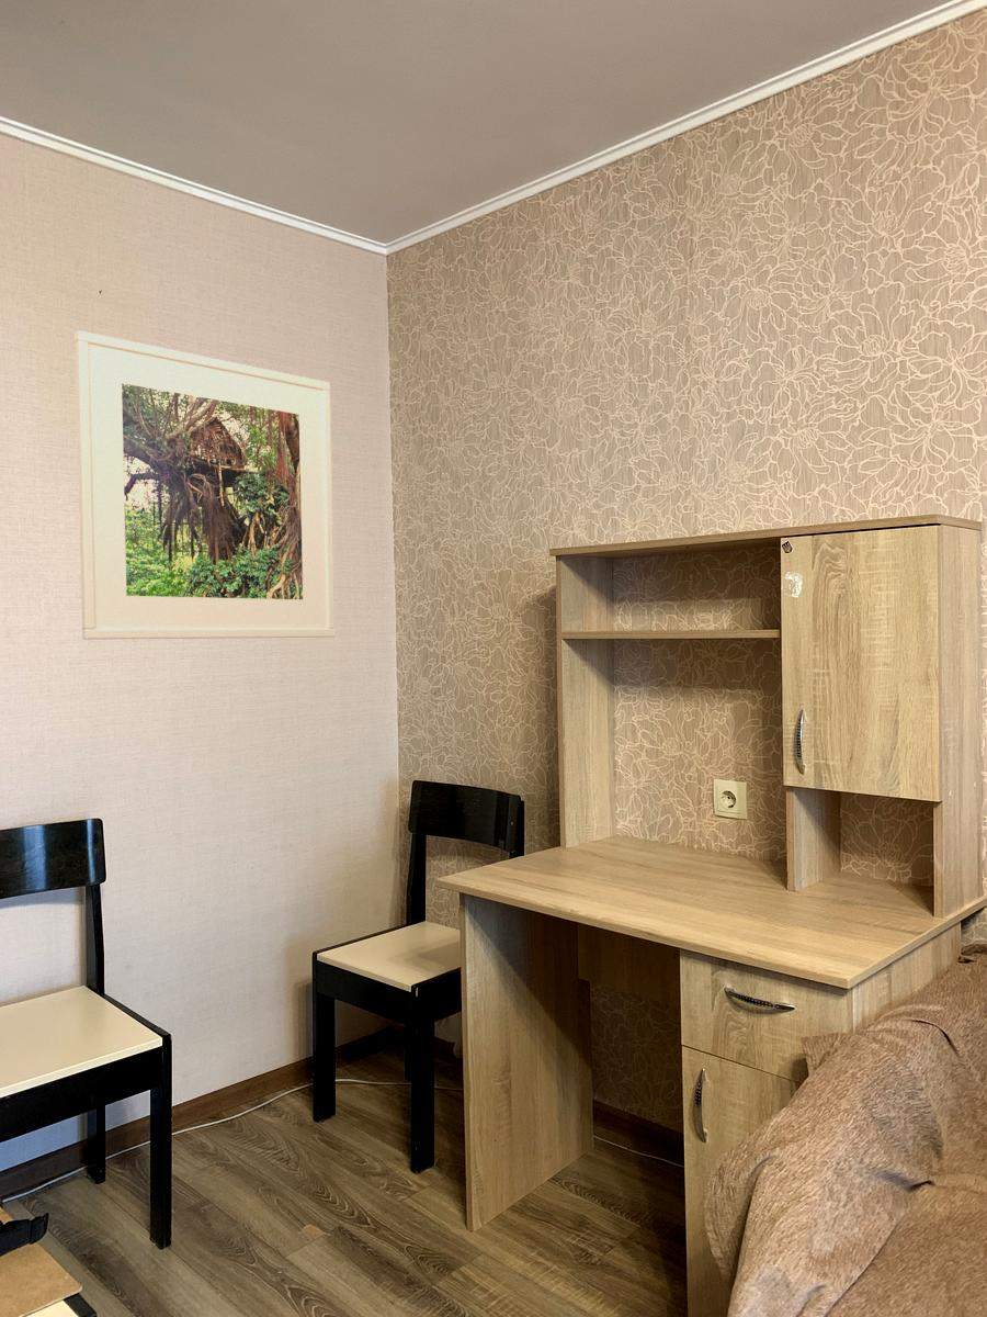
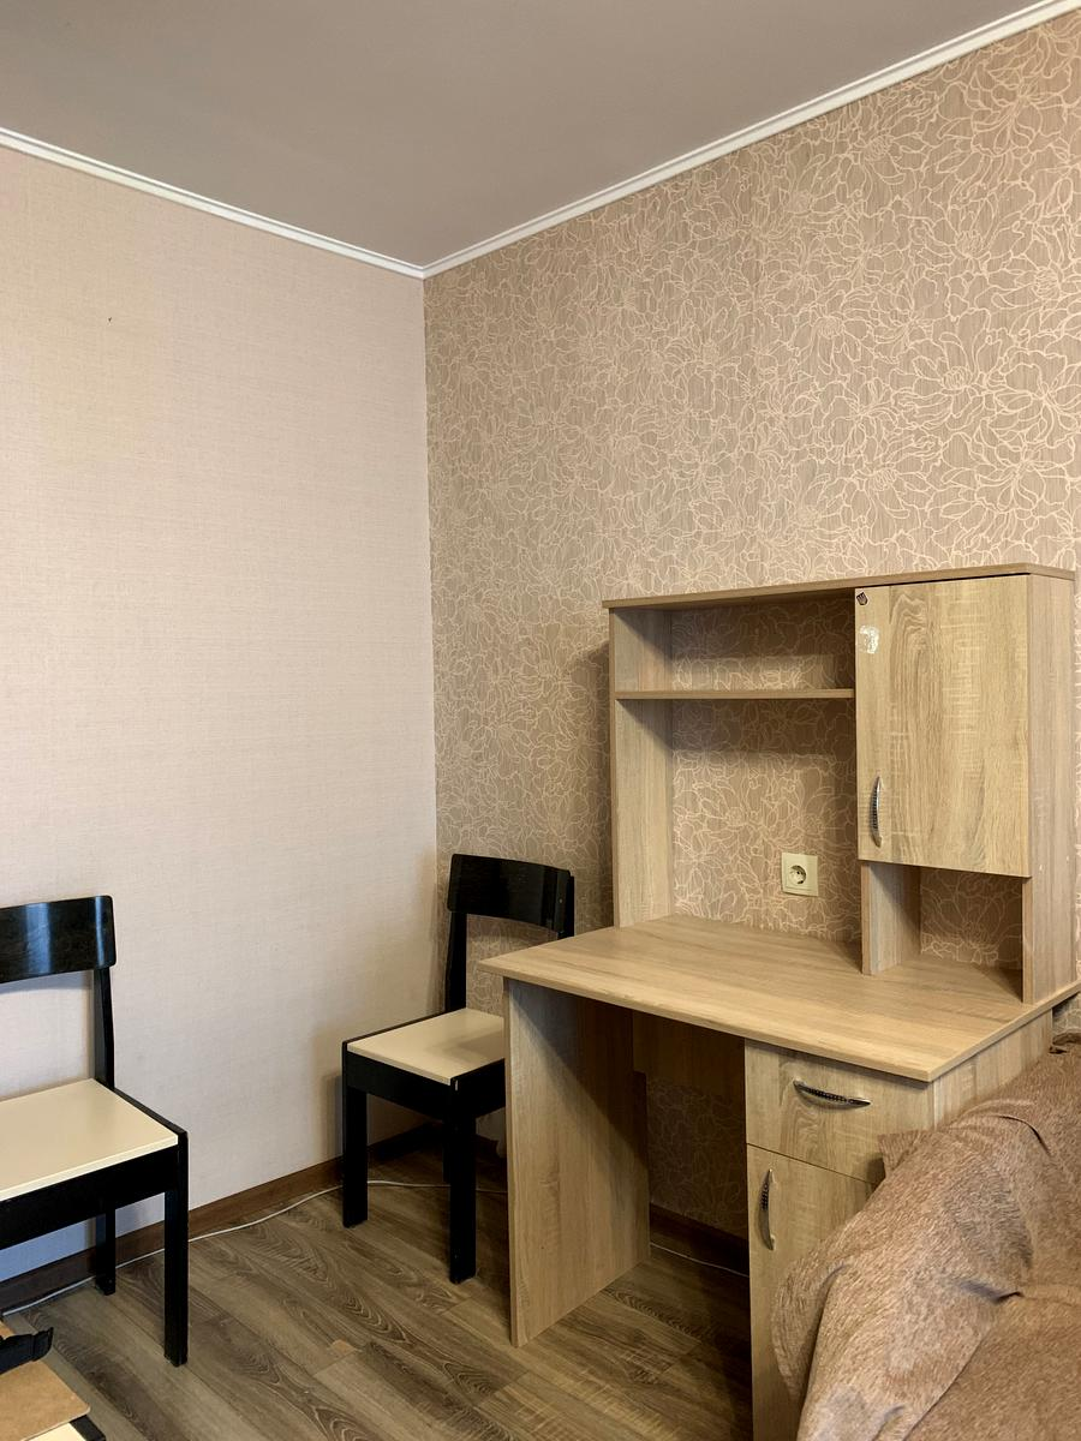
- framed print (217, 498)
